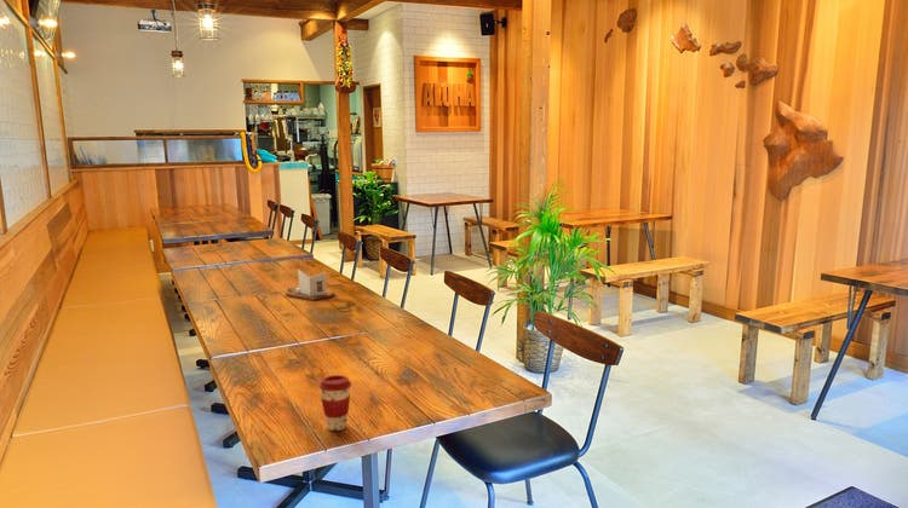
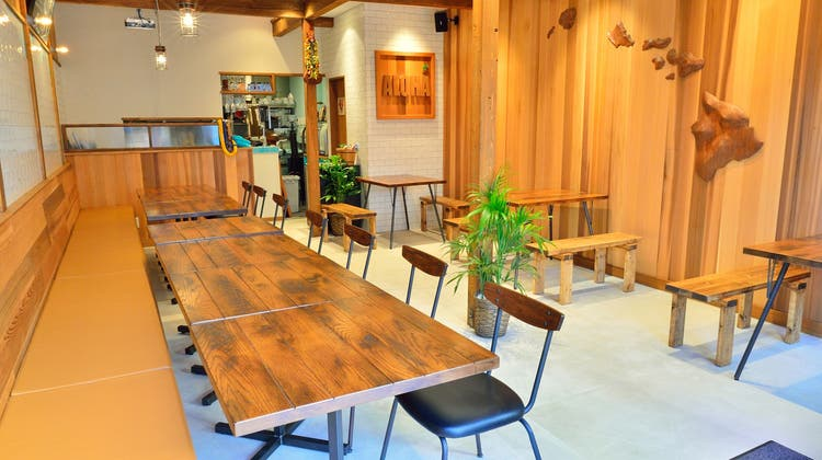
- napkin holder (308, 281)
- coffee cup (335, 403)
